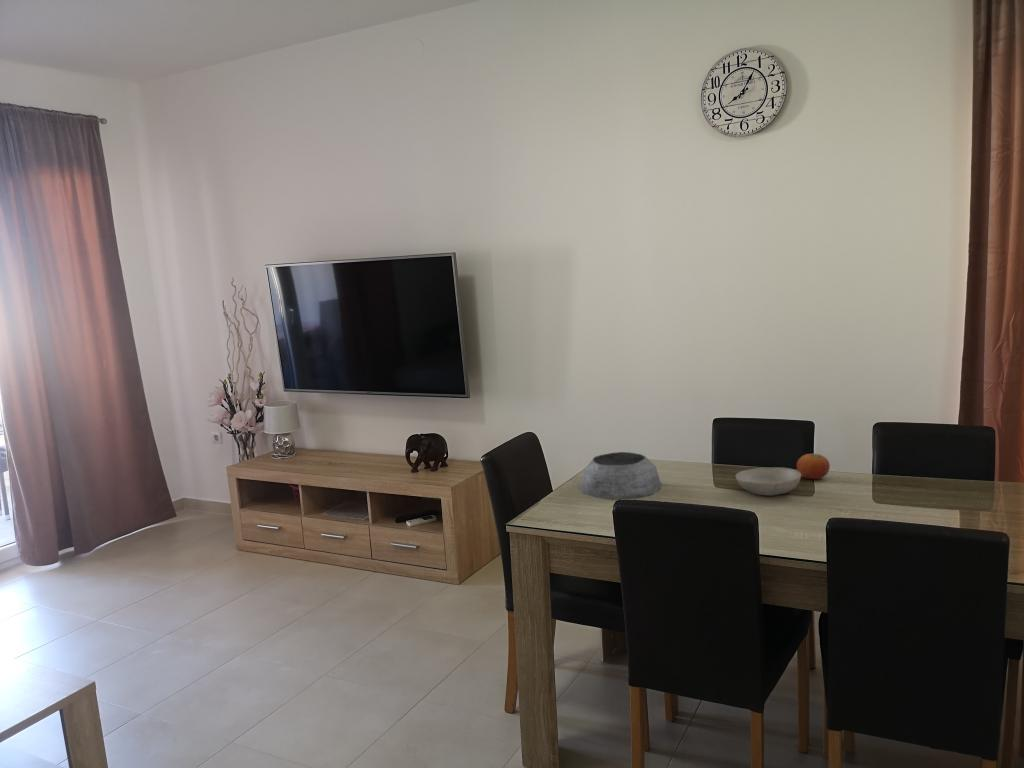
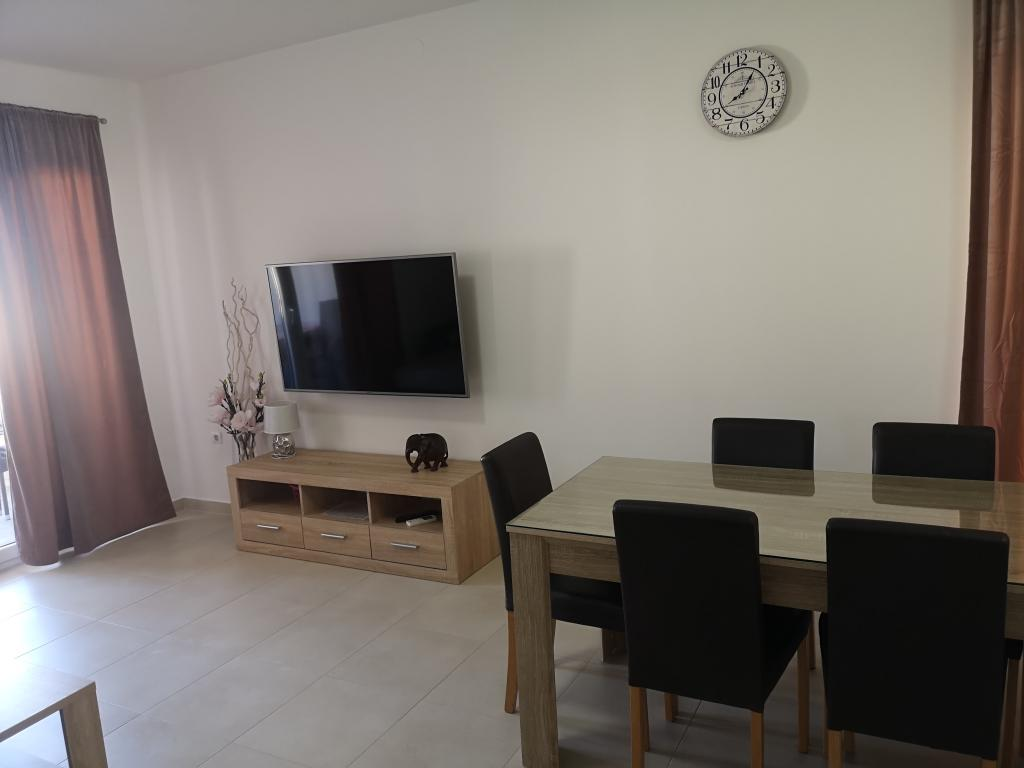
- fruit (813, 466)
- plant pot (619, 473)
- bowl (768, 482)
